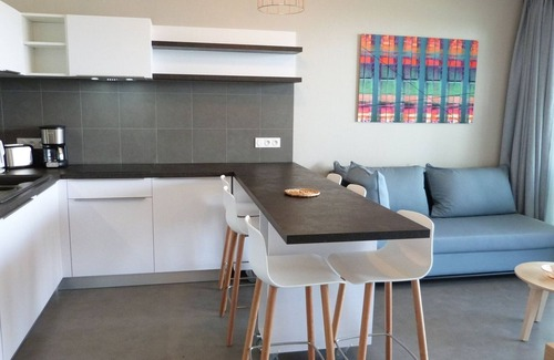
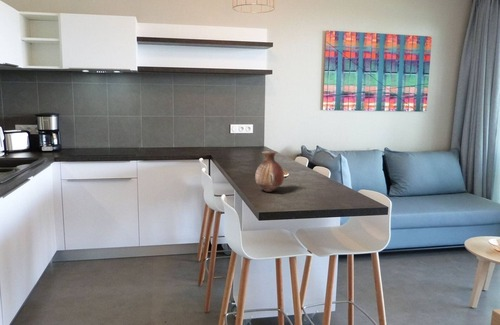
+ vase (269, 171)
